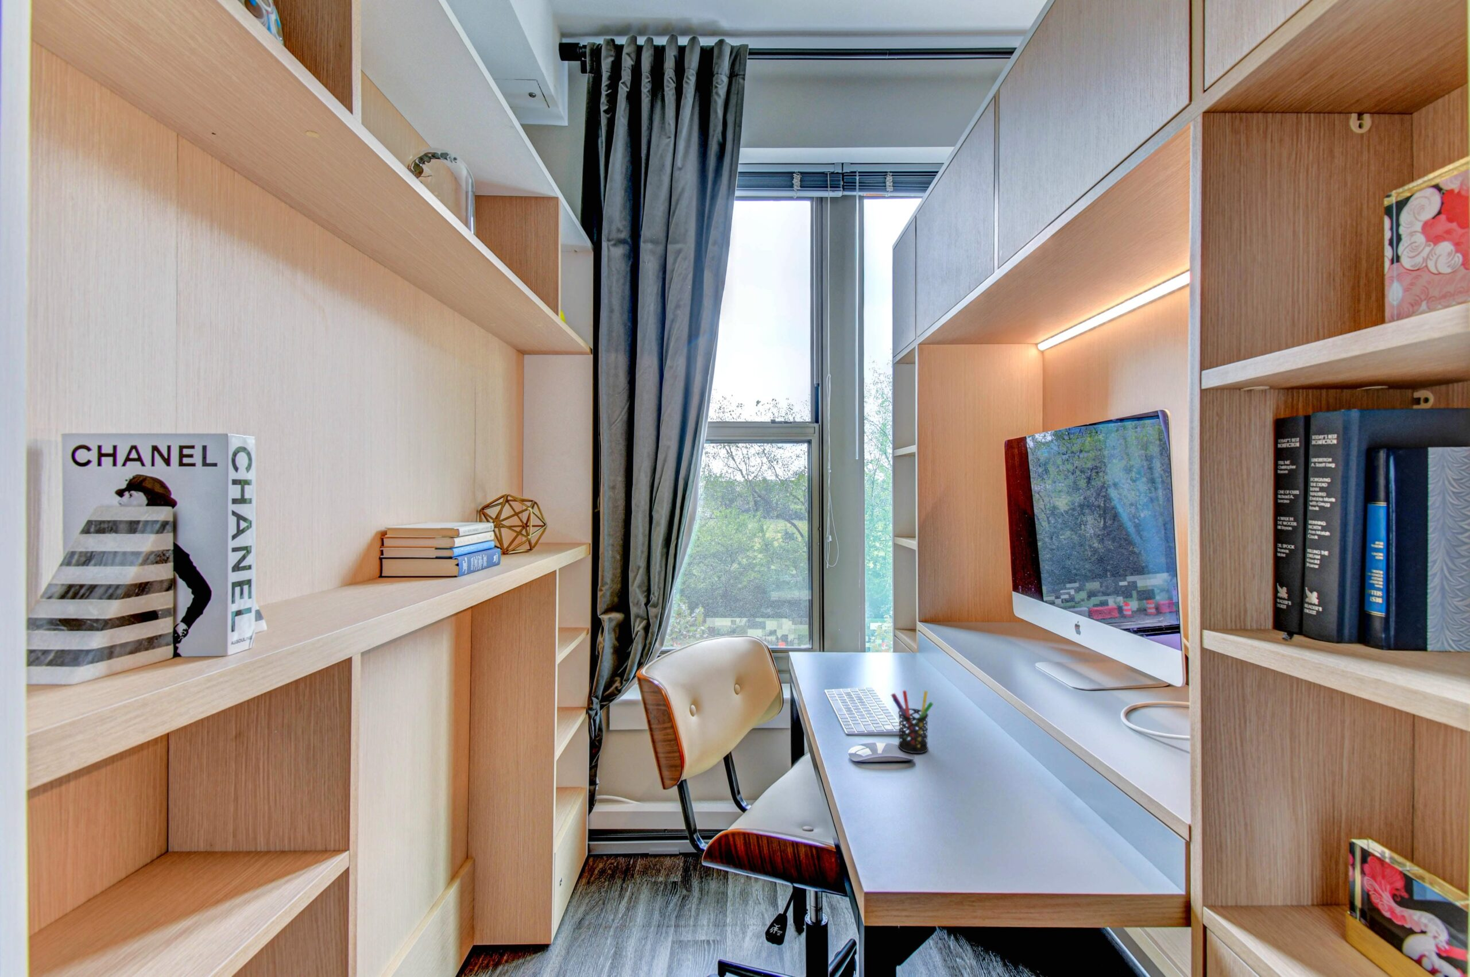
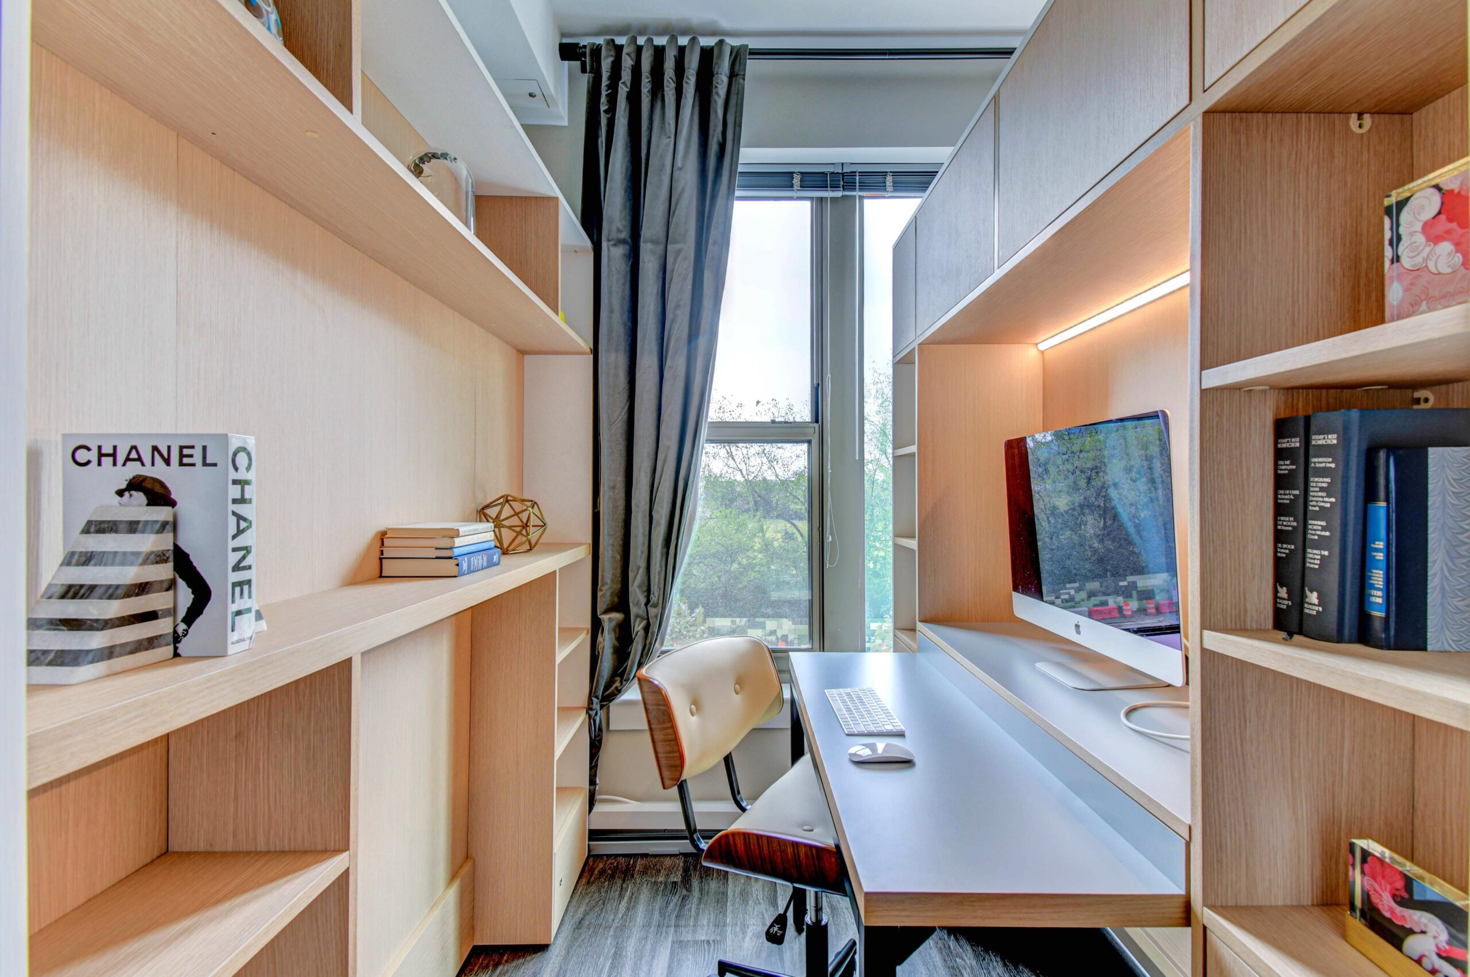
- pen holder (915, 719)
